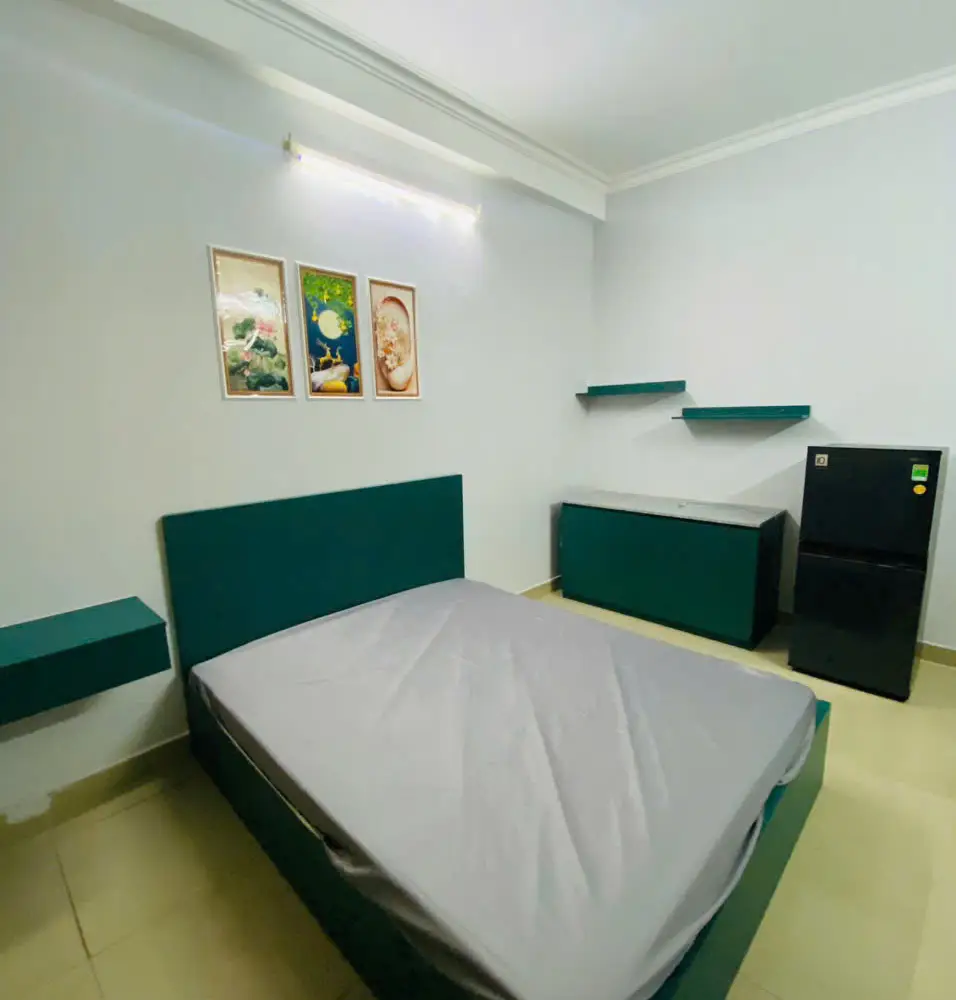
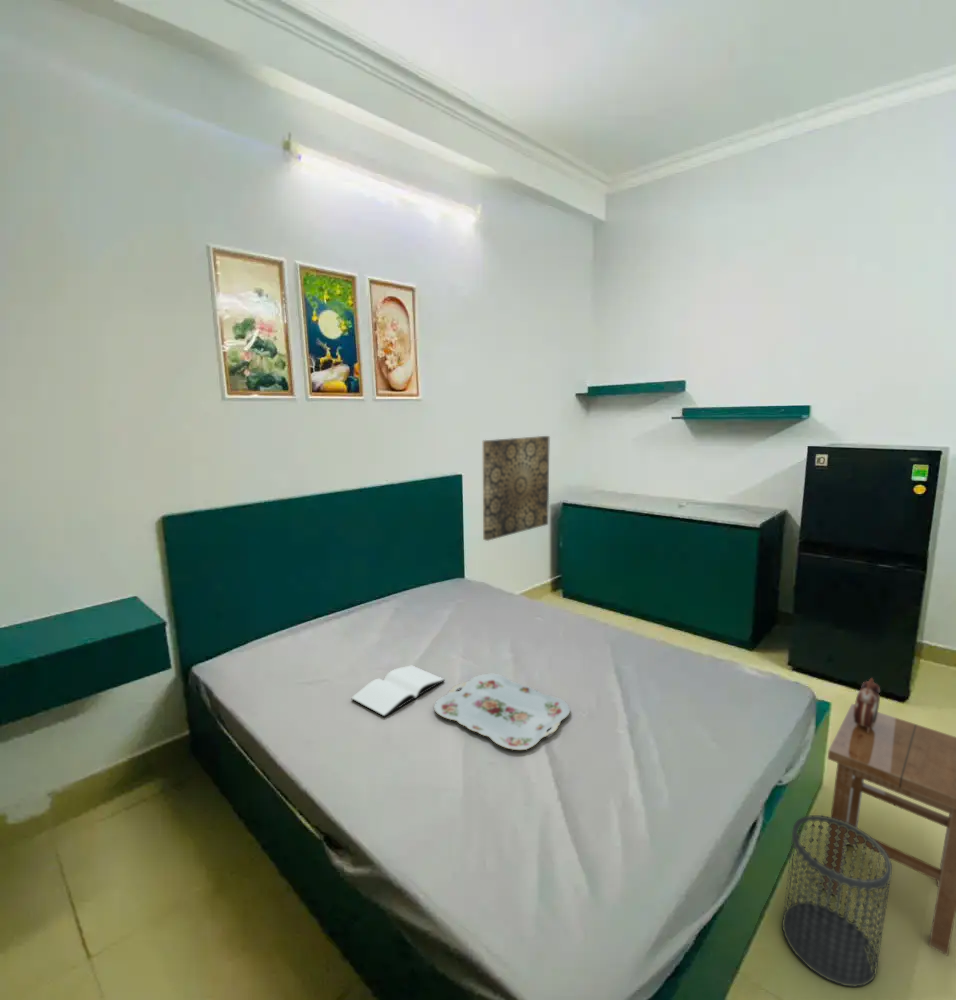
+ stool (901, 808)
+ alarm clock (867, 702)
+ wall art (517, 485)
+ wastebasket (832, 897)
+ serving tray (501, 708)
+ book (399, 686)
